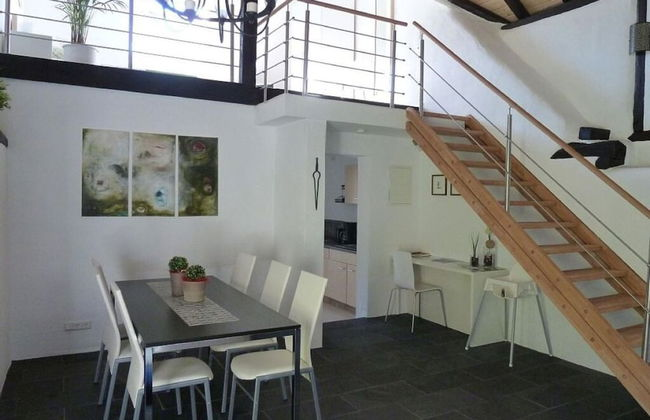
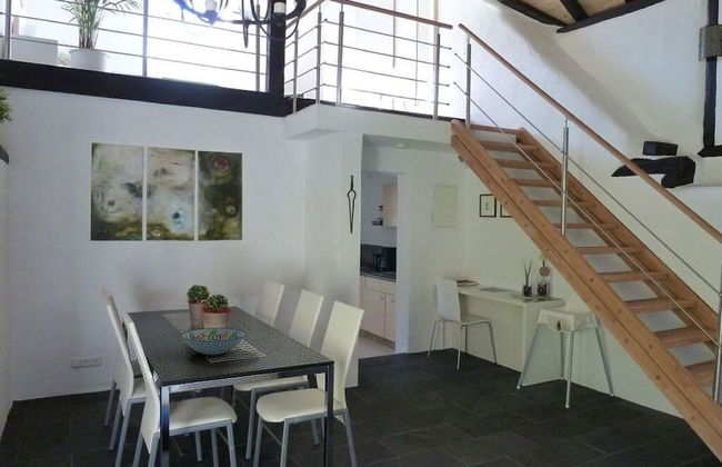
+ decorative bowl (213, 342)
